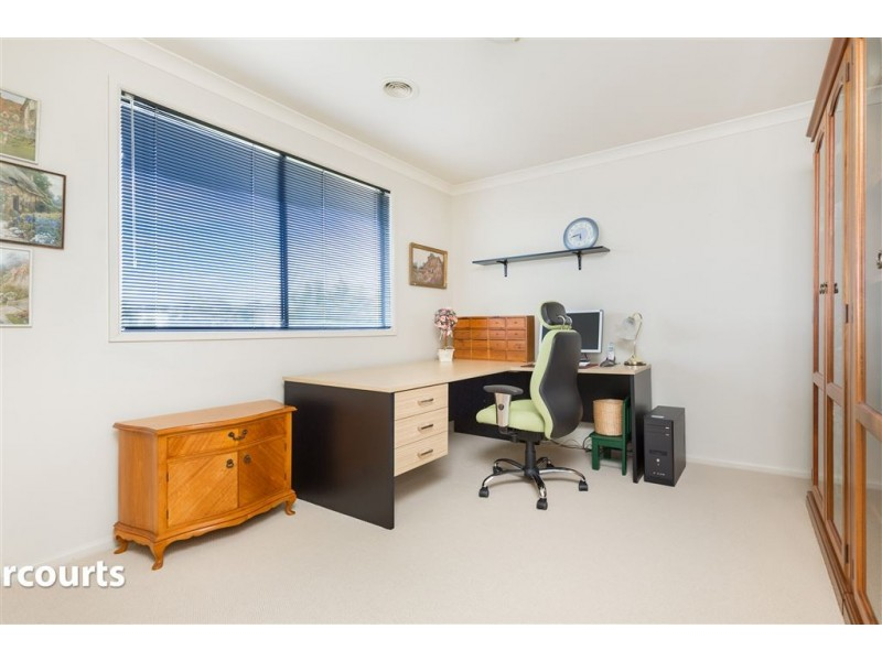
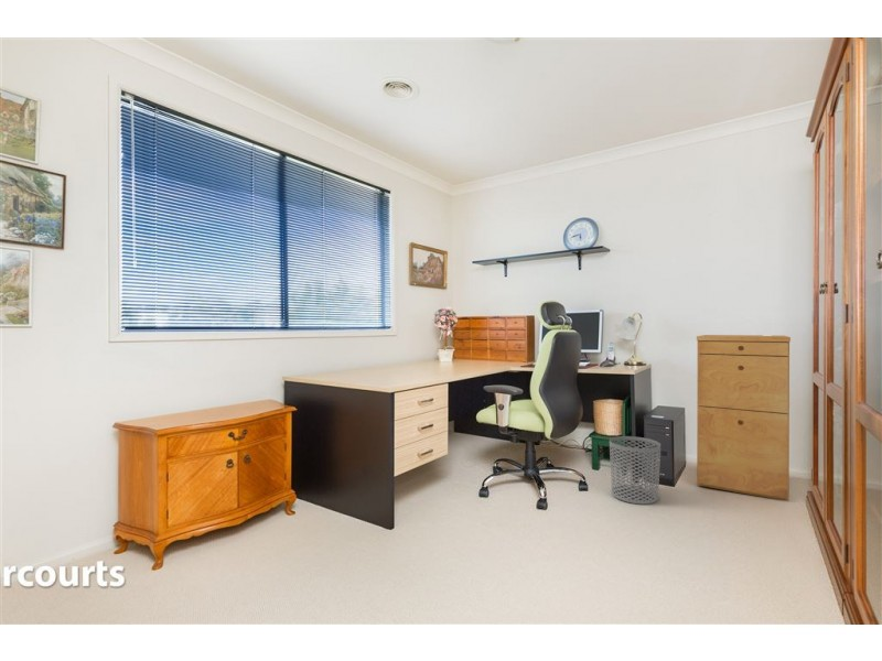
+ waste bin (634, 469)
+ filing cabinet (741, 408)
